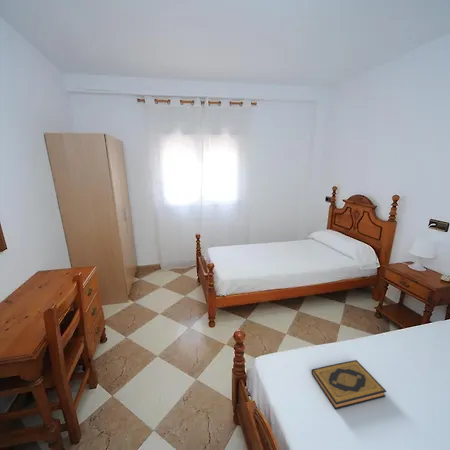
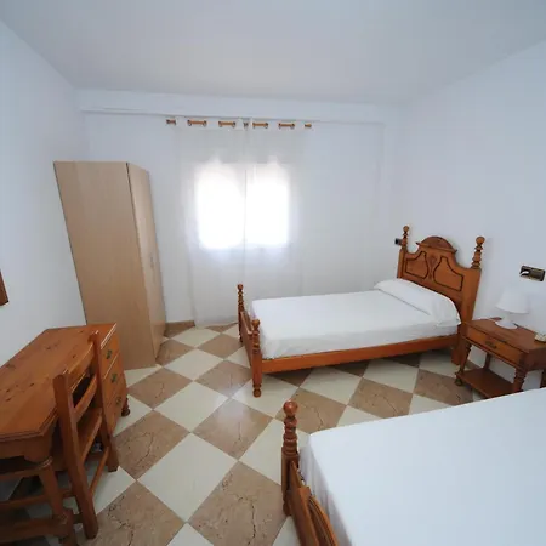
- hardback book (346, 381)
